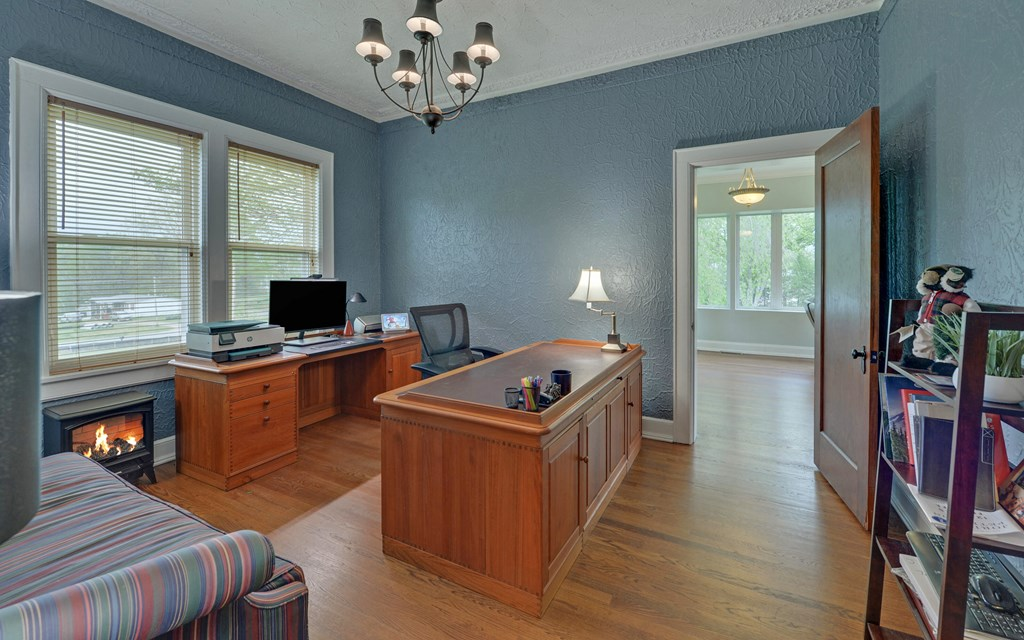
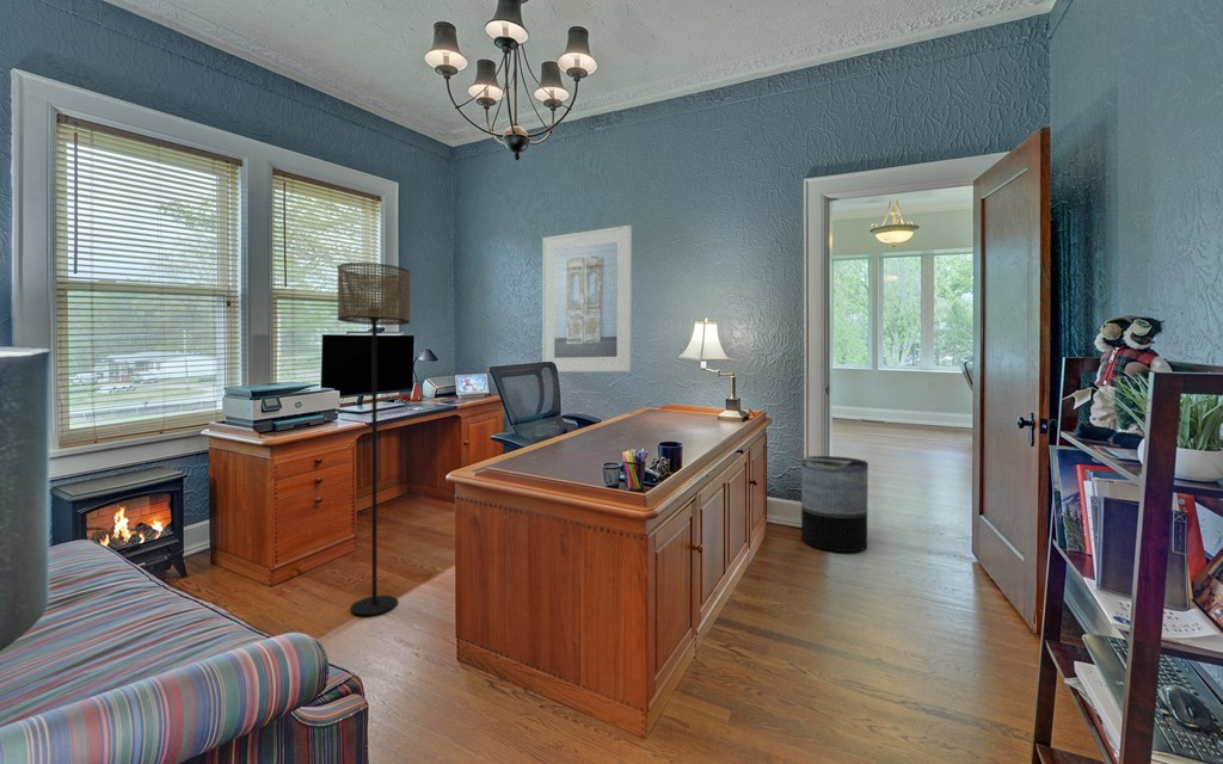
+ floor lamp (374, 438)
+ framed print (585, 301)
+ trash can (834, 500)
